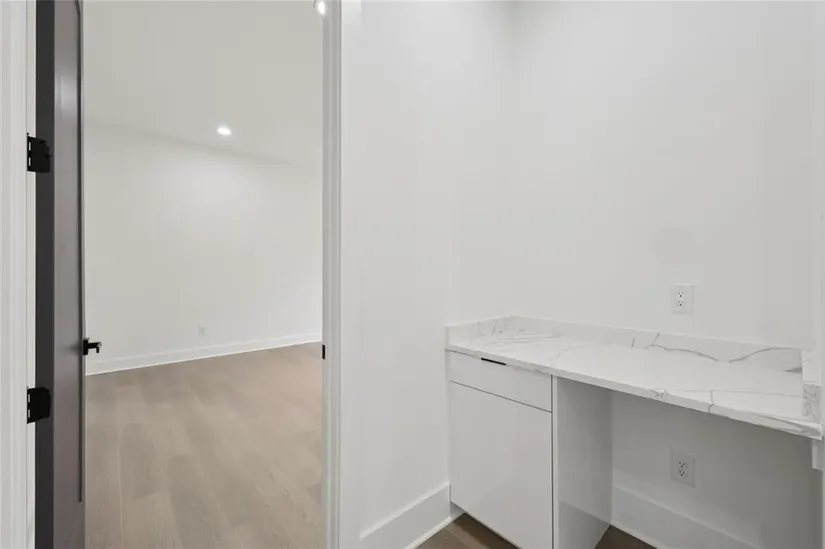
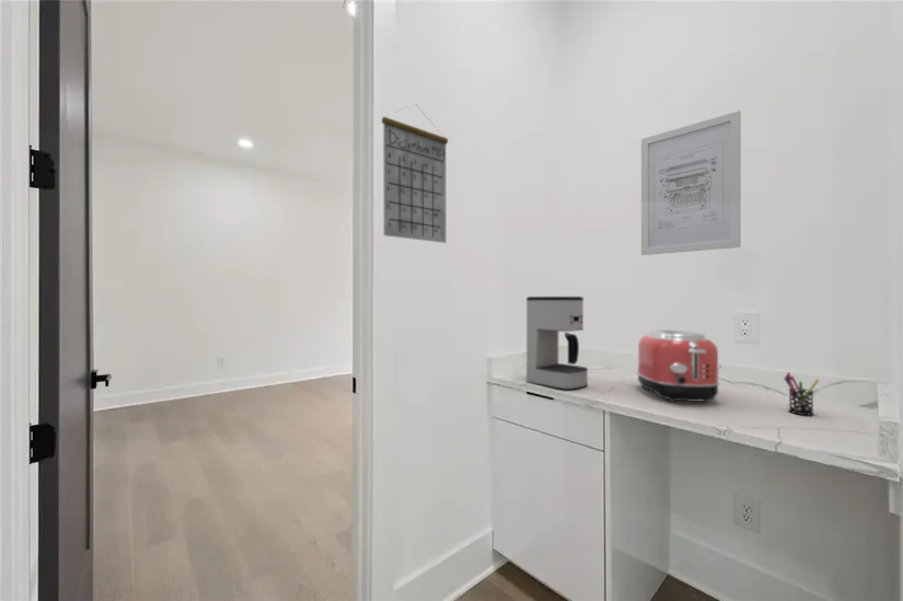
+ wall art (686, 188)
+ calendar (416, 170)
+ coffee maker (557, 339)
+ pen holder (799, 393)
+ toaster (676, 363)
